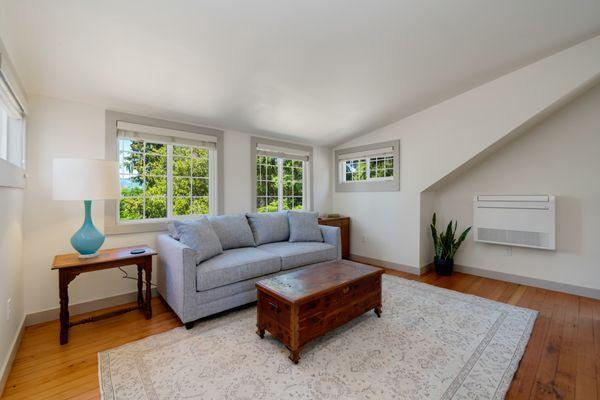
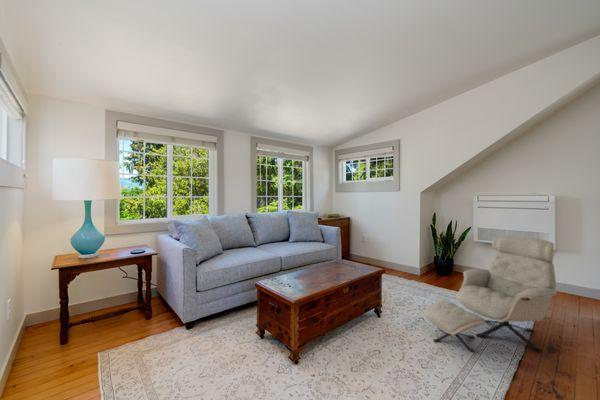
+ armchair (485, 286)
